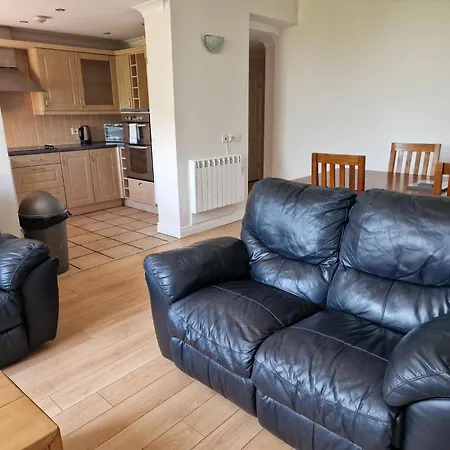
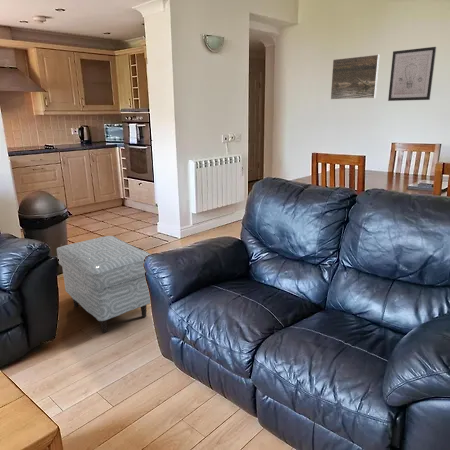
+ footstool (106, 280)
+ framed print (353, 78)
+ wall art (411, 75)
